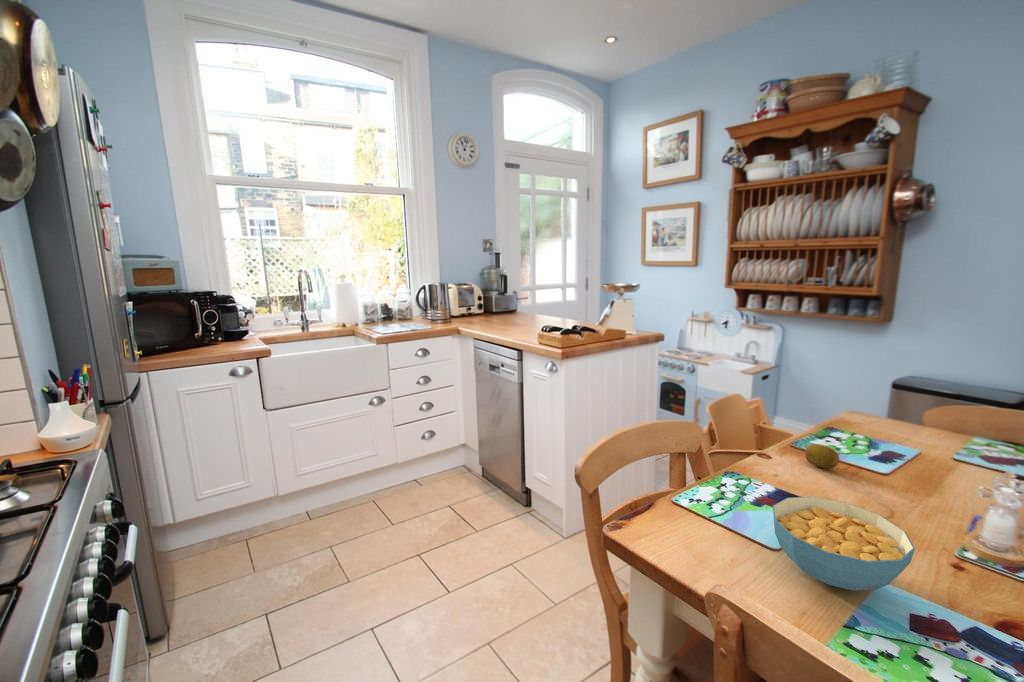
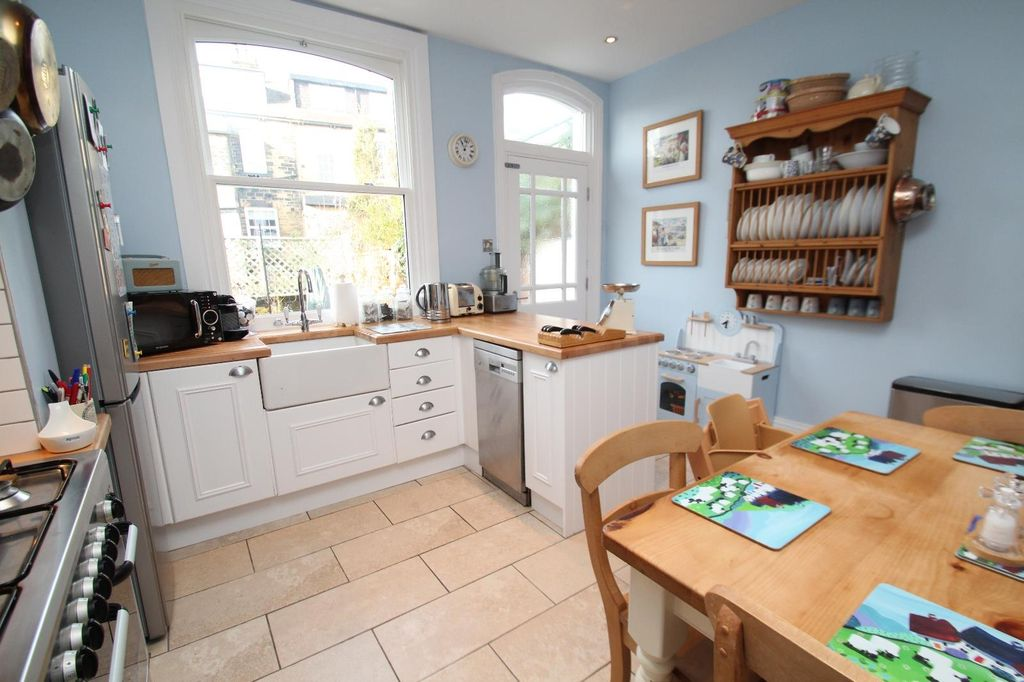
- cereal bowl (835, 550)
- fruit (821, 456)
